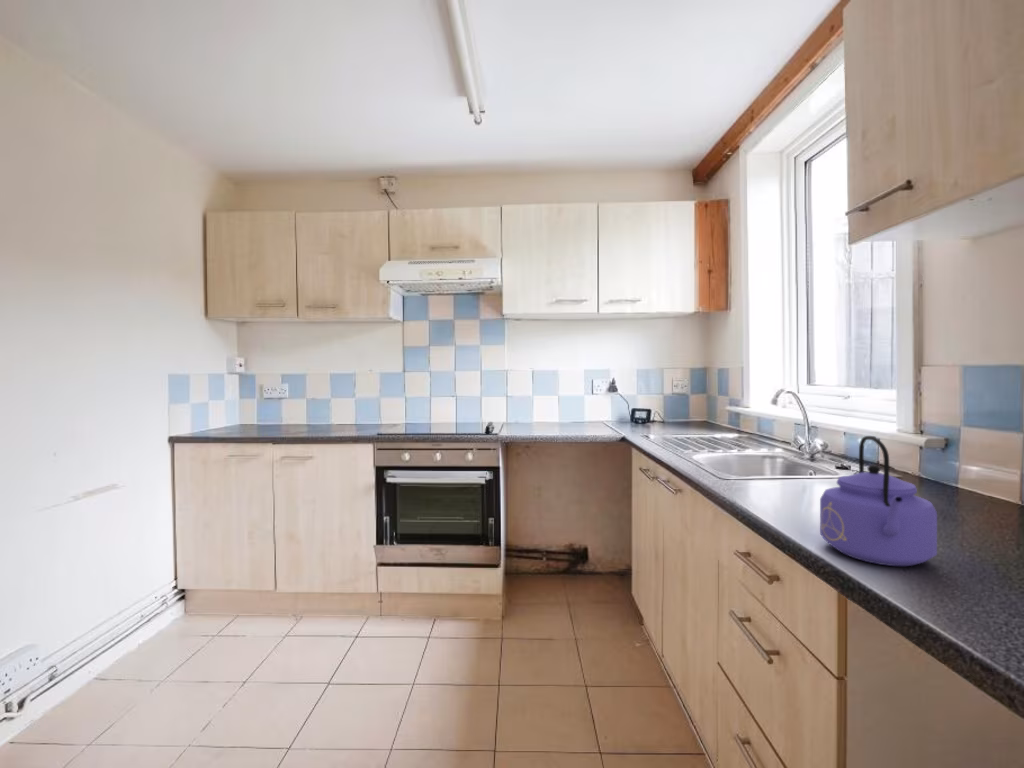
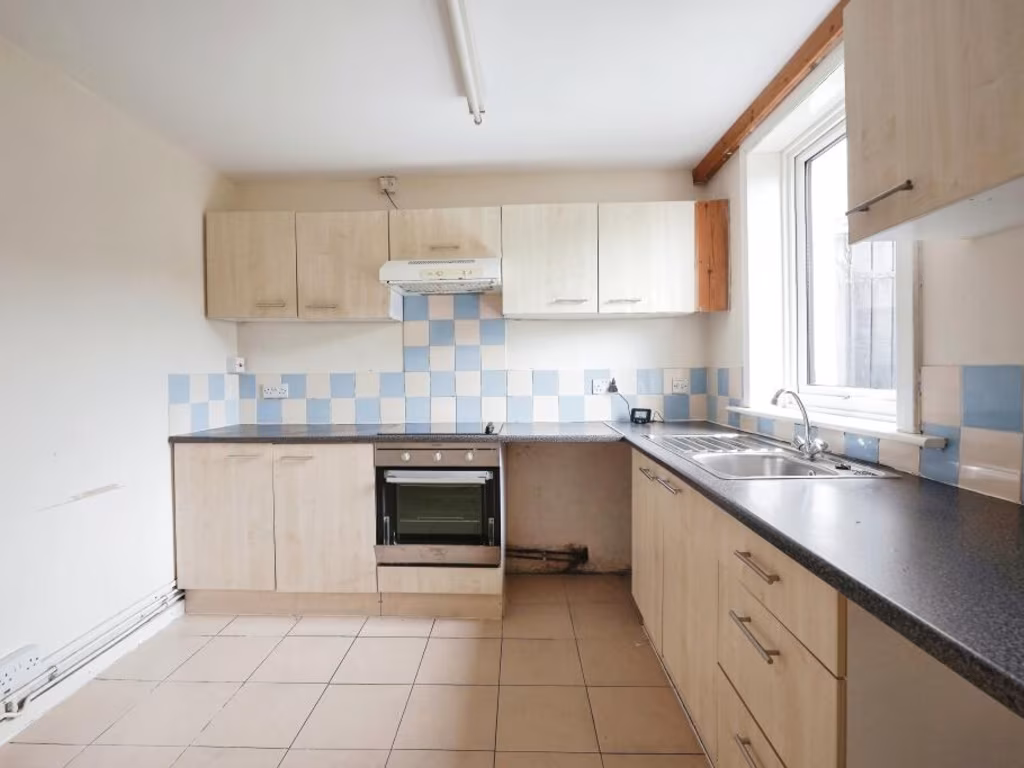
- kettle (877, 498)
